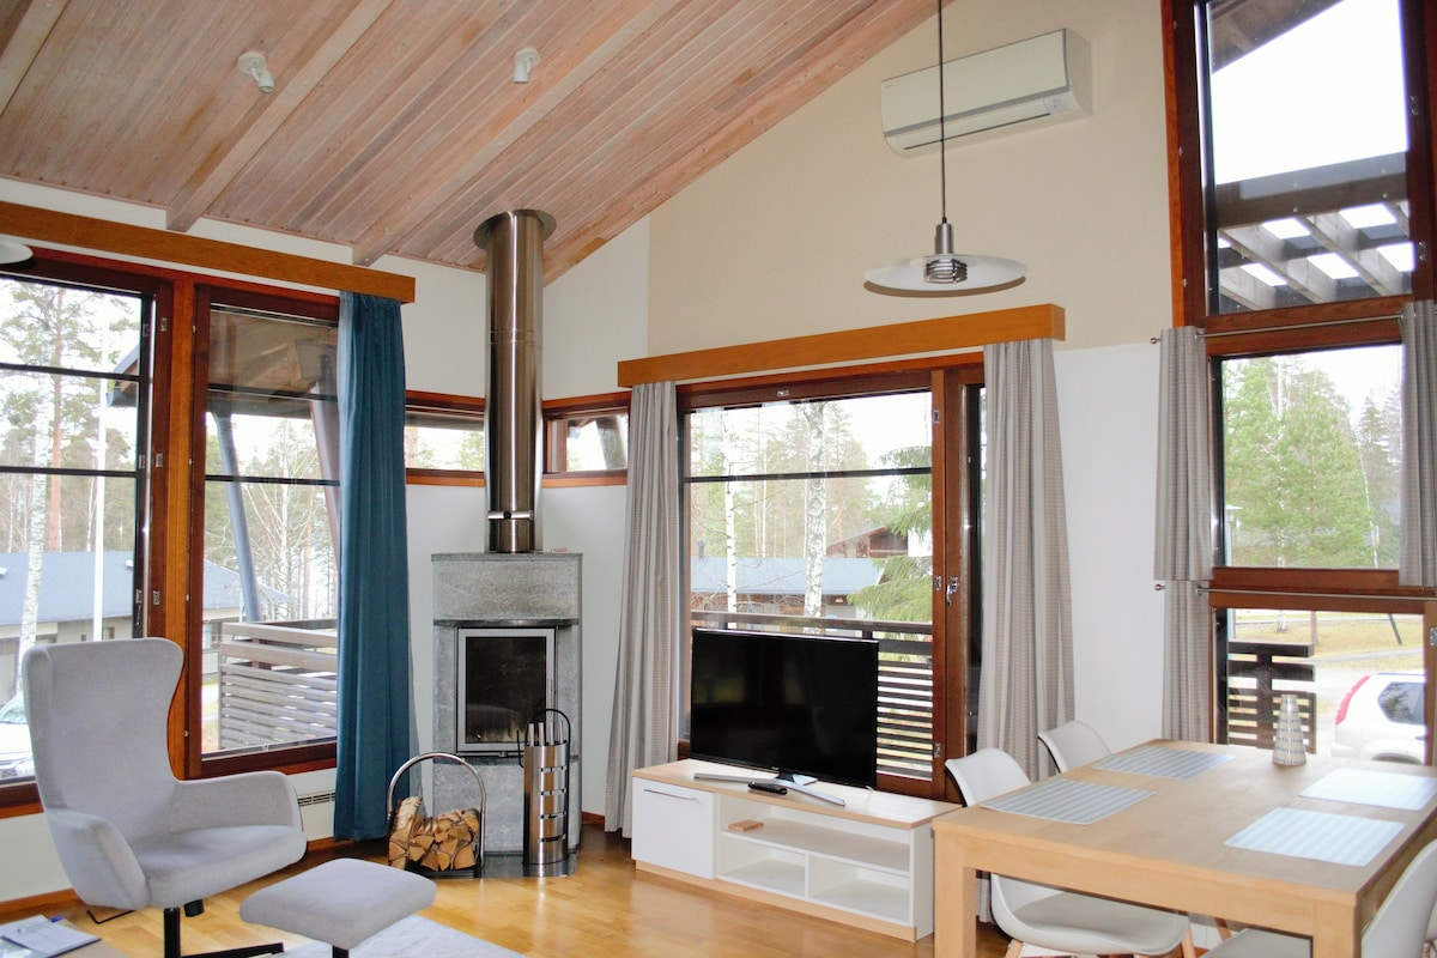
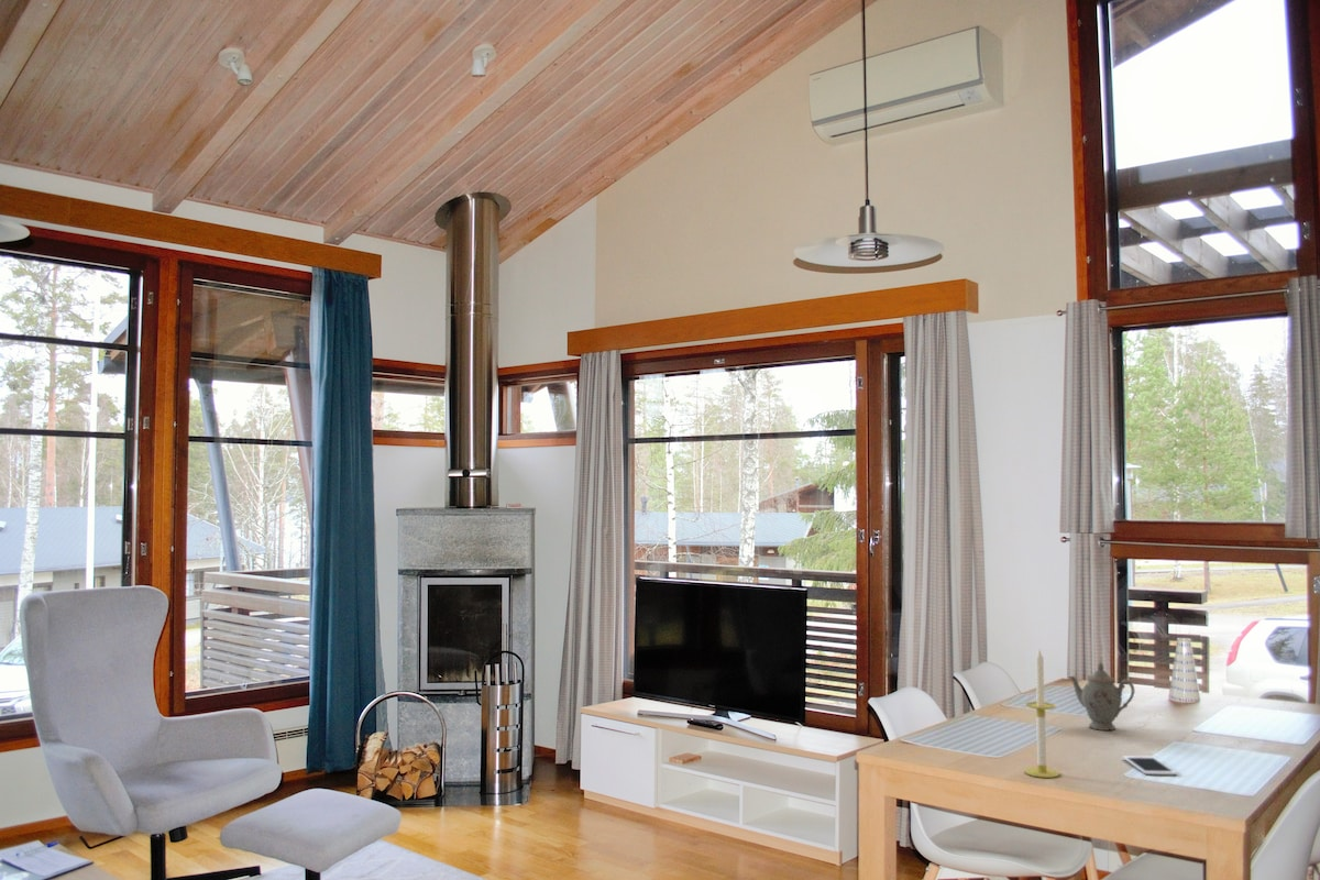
+ cell phone (1148, 765)
+ candle (1041, 710)
+ chinaware (1100, 694)
